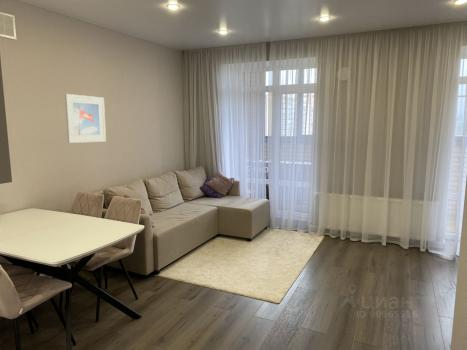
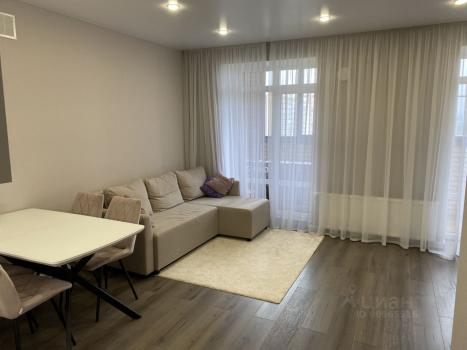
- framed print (86, 119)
